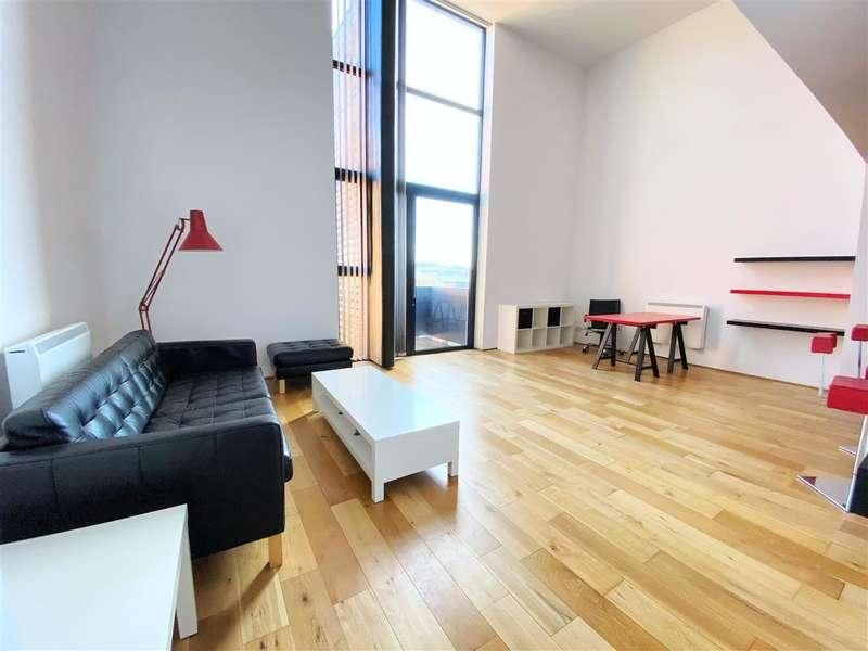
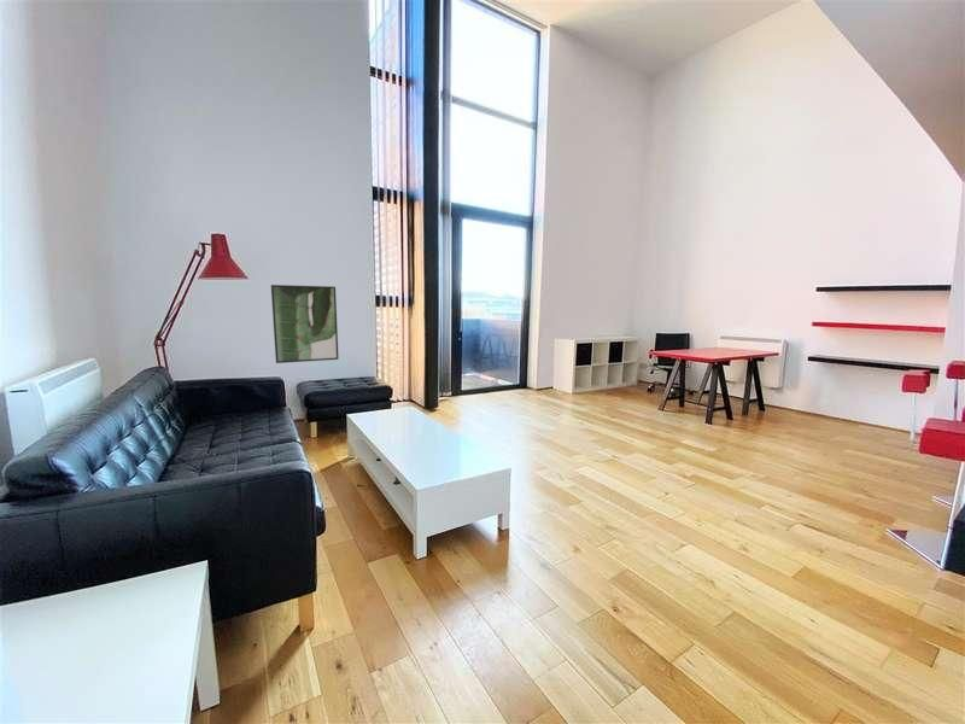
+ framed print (306, 323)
